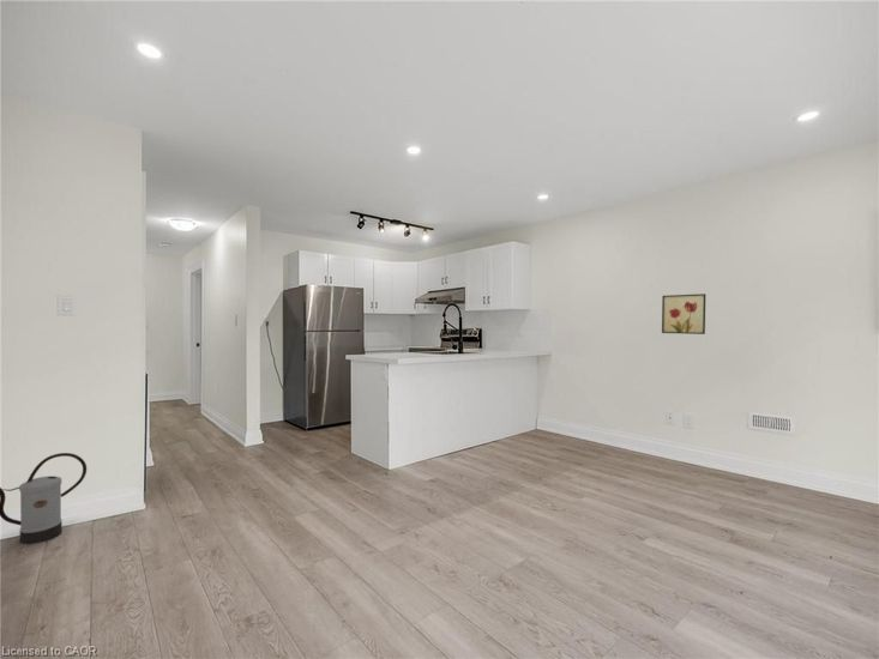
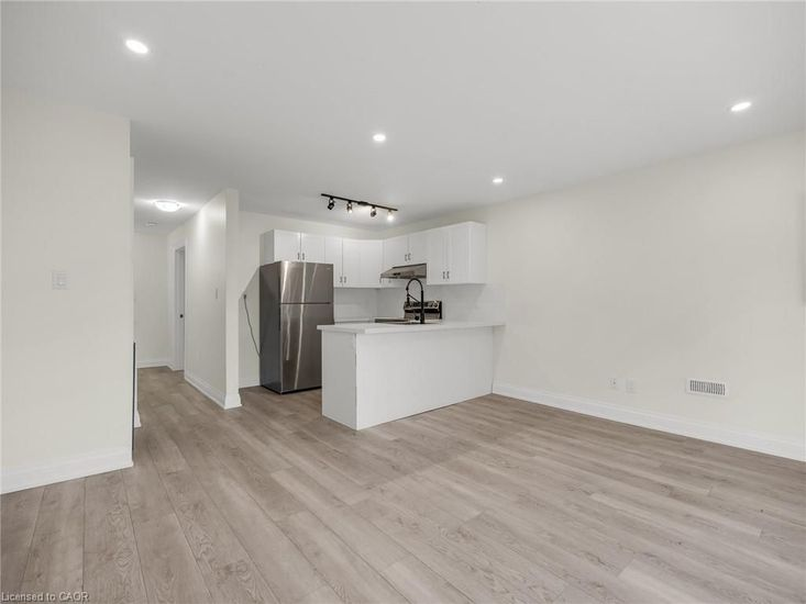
- wall art (682, 314)
- watering can (38, 496)
